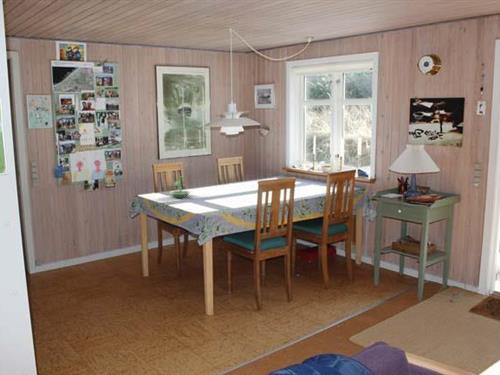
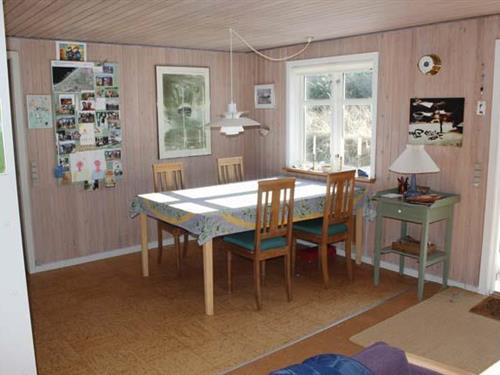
- terrarium (180, 180)
